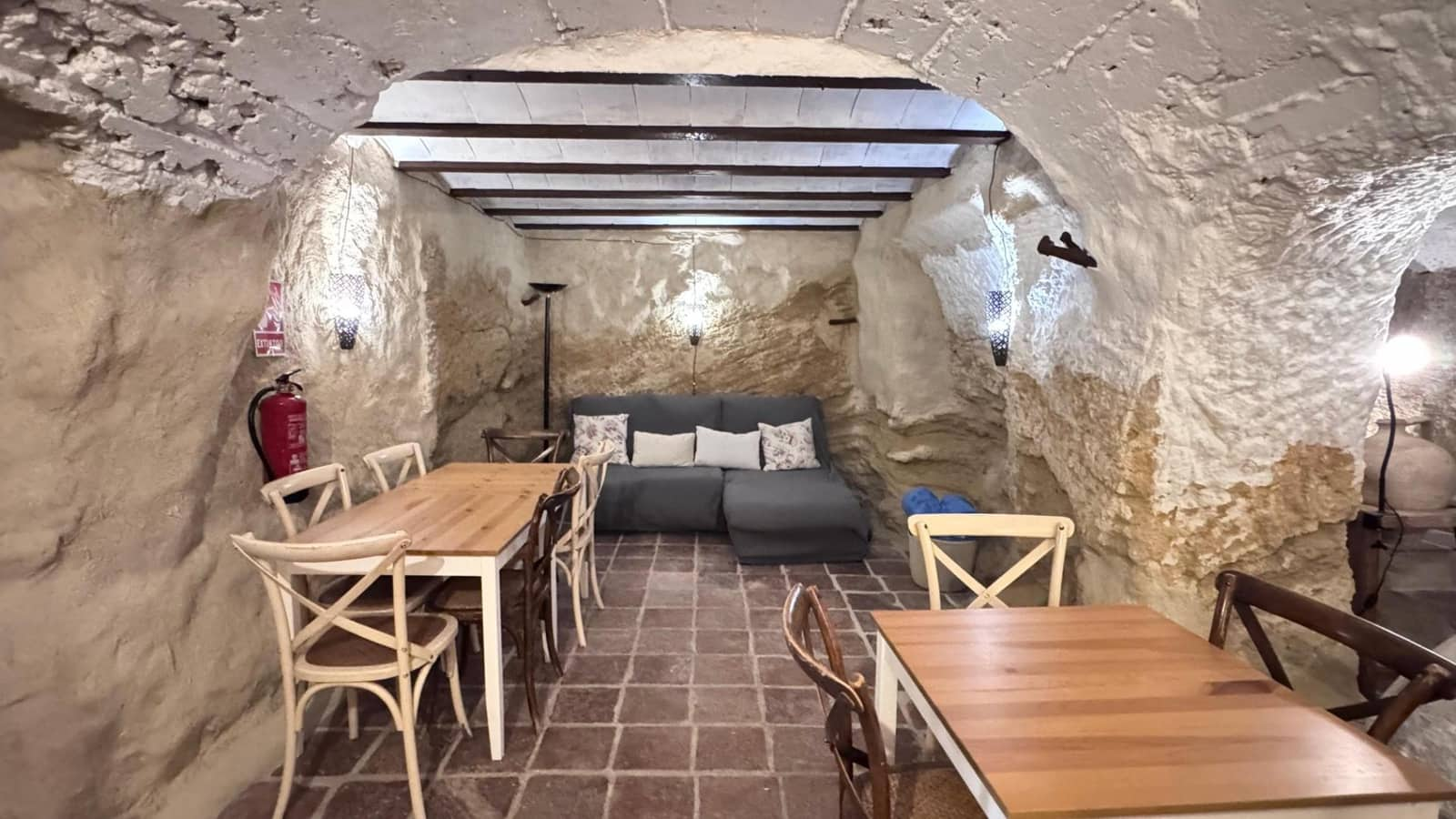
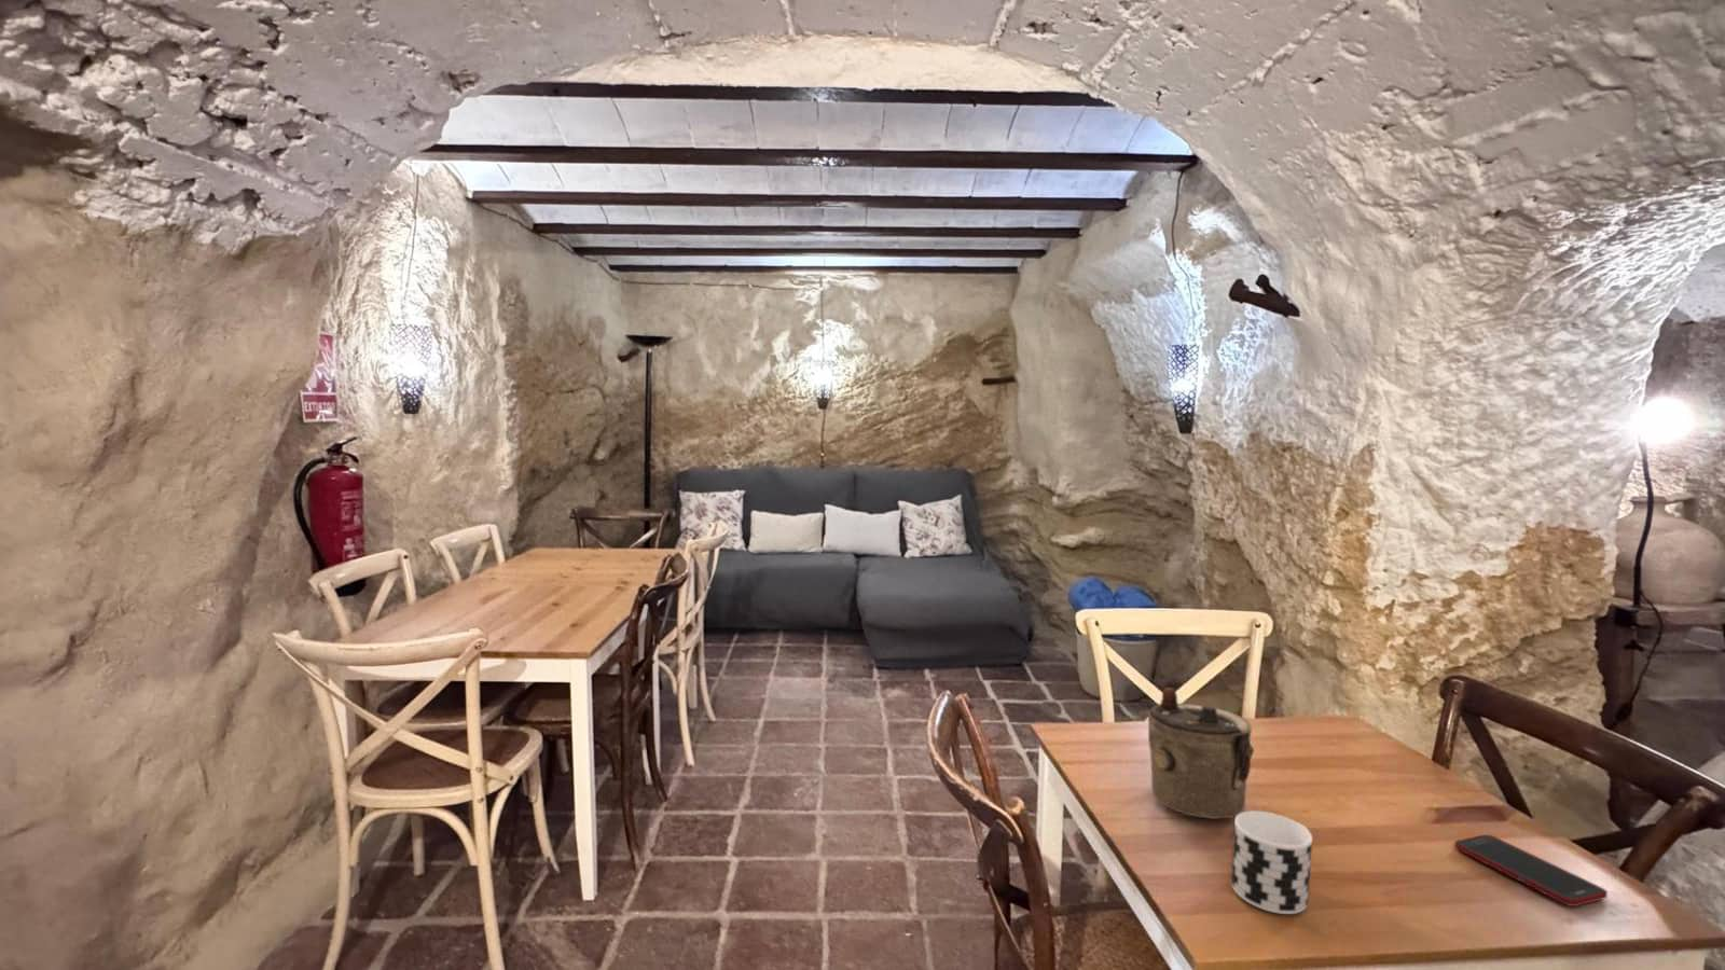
+ teapot (1192, 749)
+ cell phone (1526, 868)
+ cup (1277, 857)
